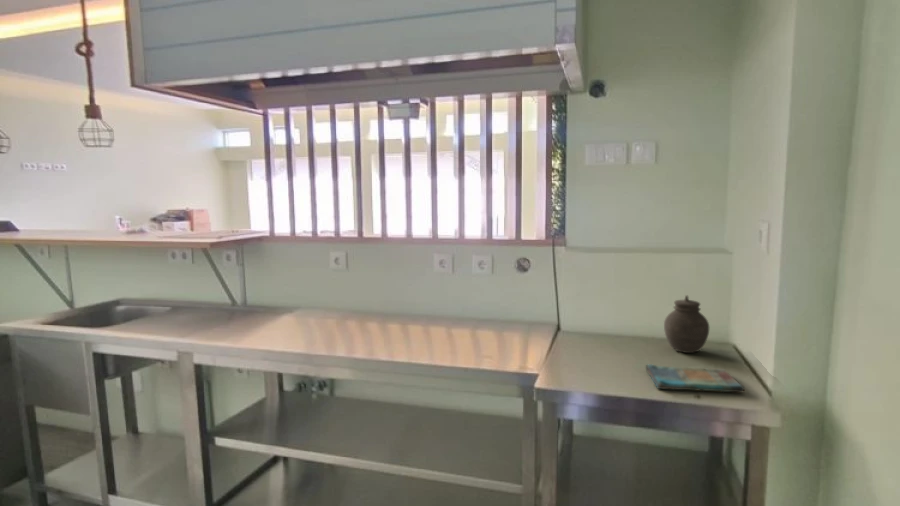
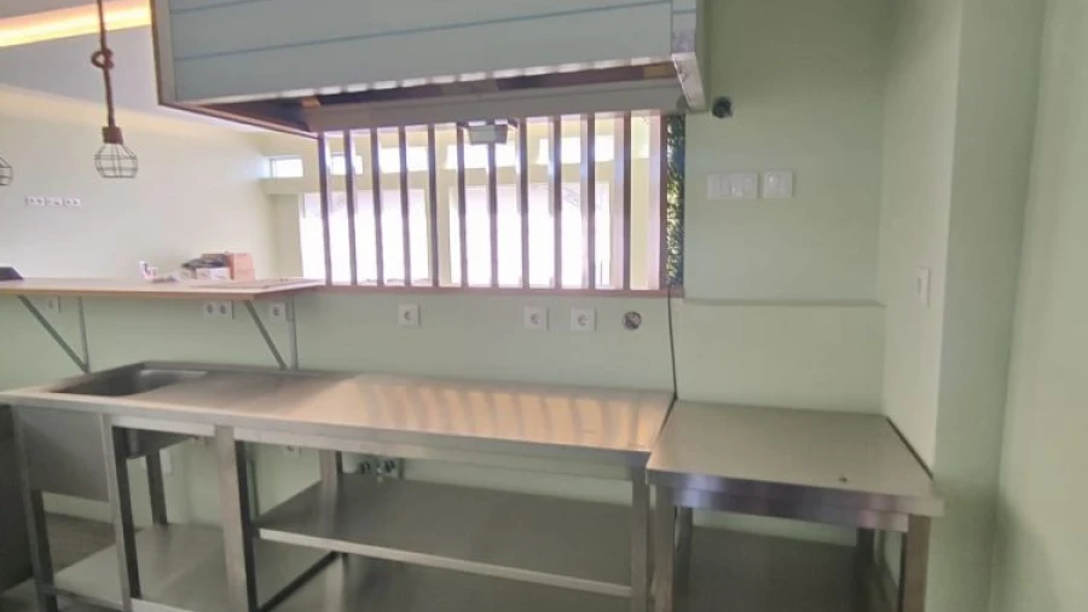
- dish towel (691, 377)
- jar (686, 323)
